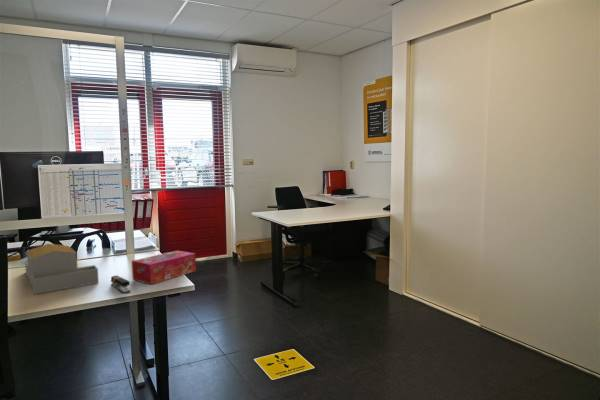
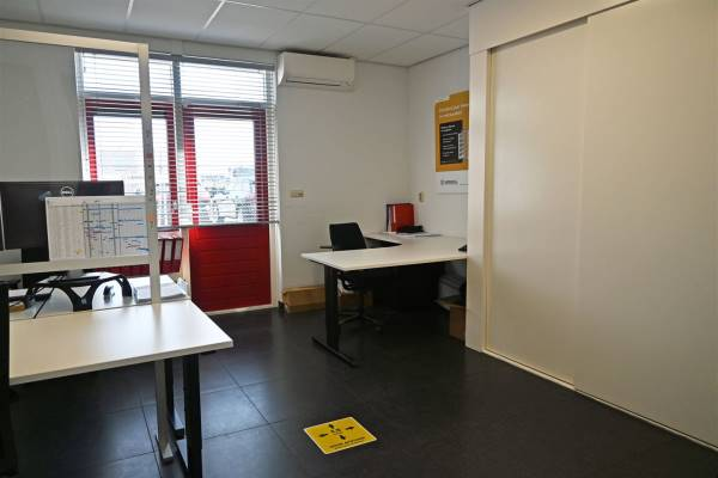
- architectural model (59, 260)
- stapler (120, 283)
- tissue box (165, 266)
